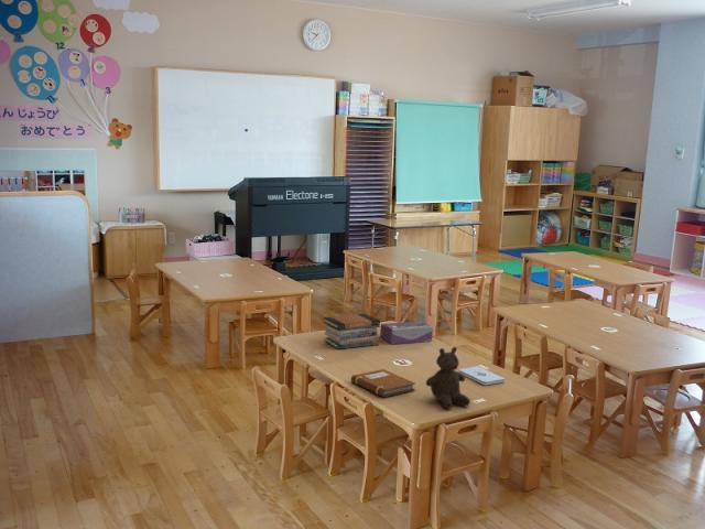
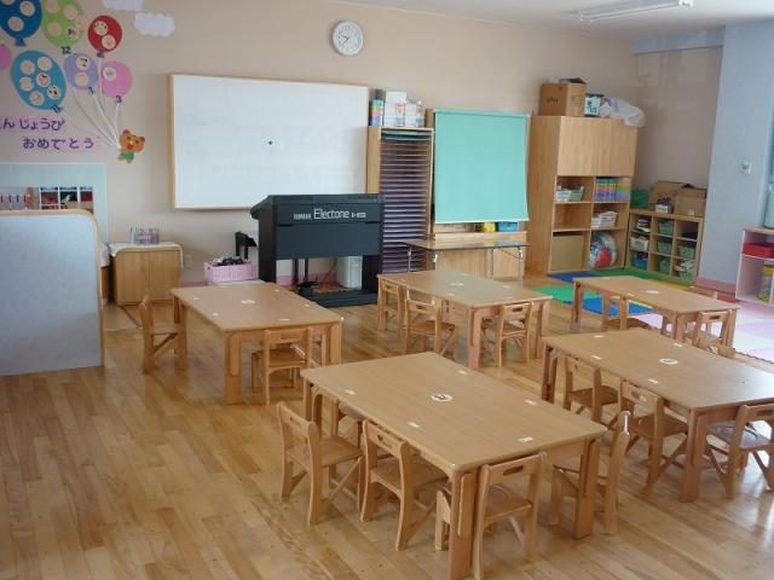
- notepad (480, 375)
- tissue box (405, 332)
- teddy bear (451, 376)
- notebook (381, 381)
- book stack (350, 331)
